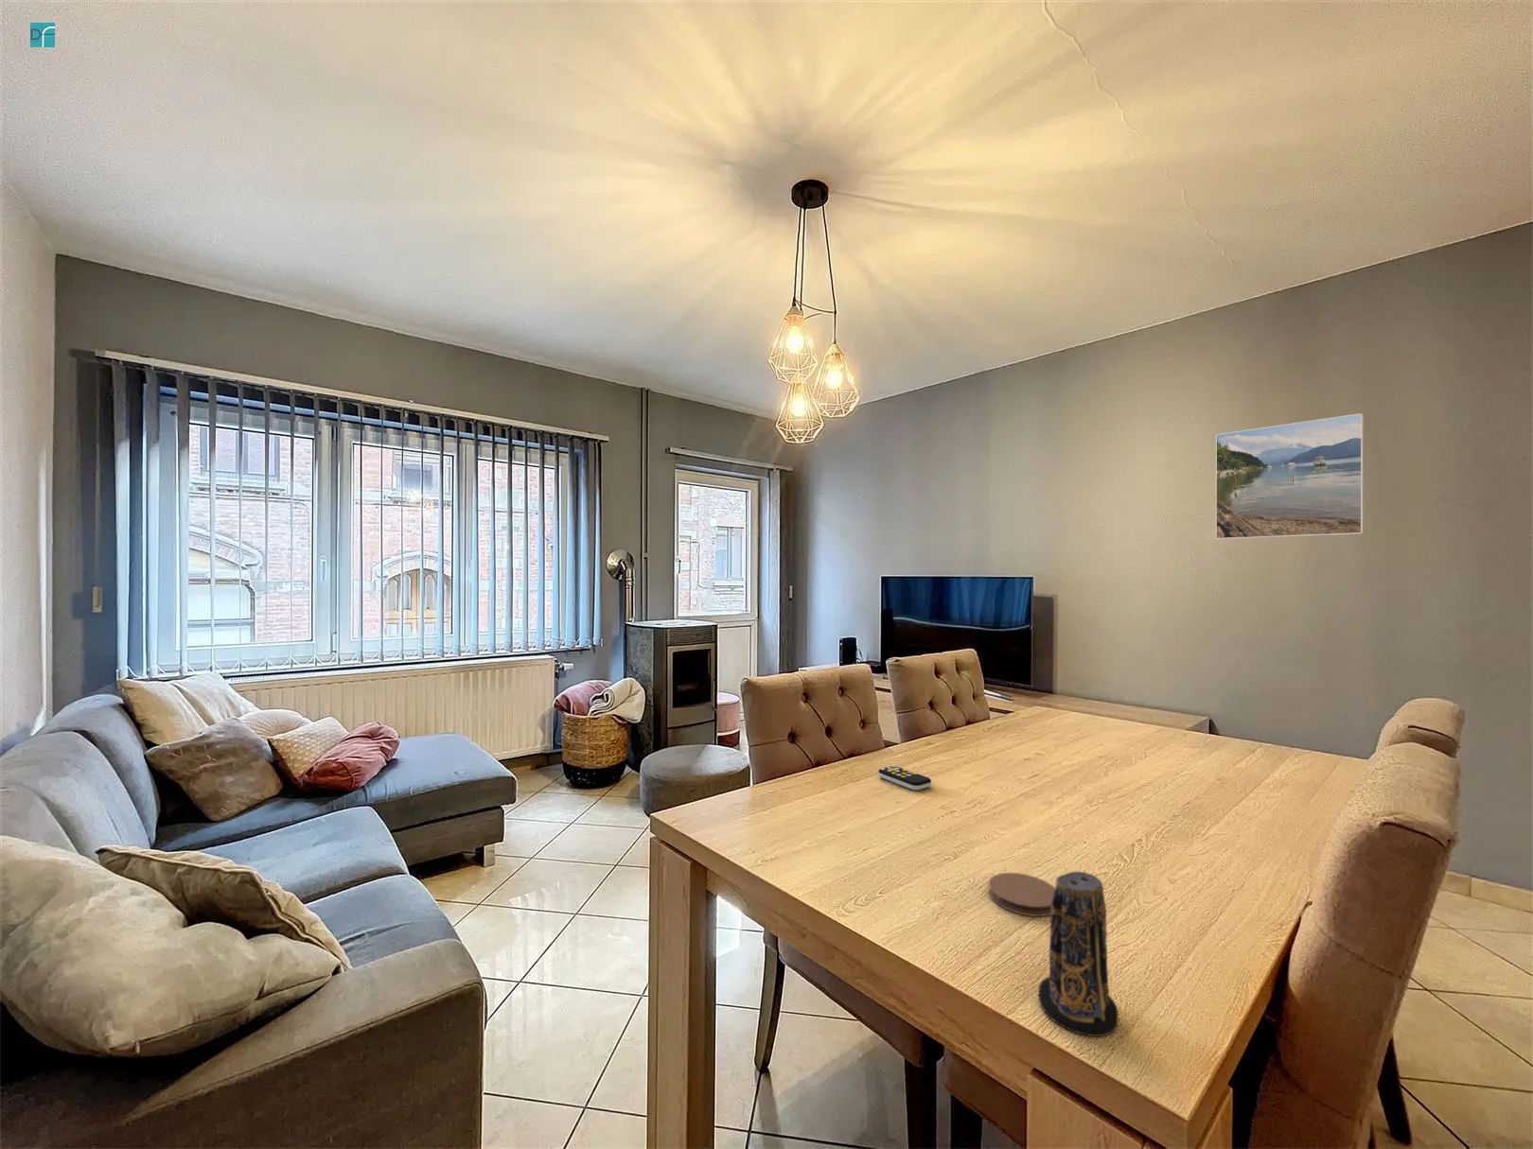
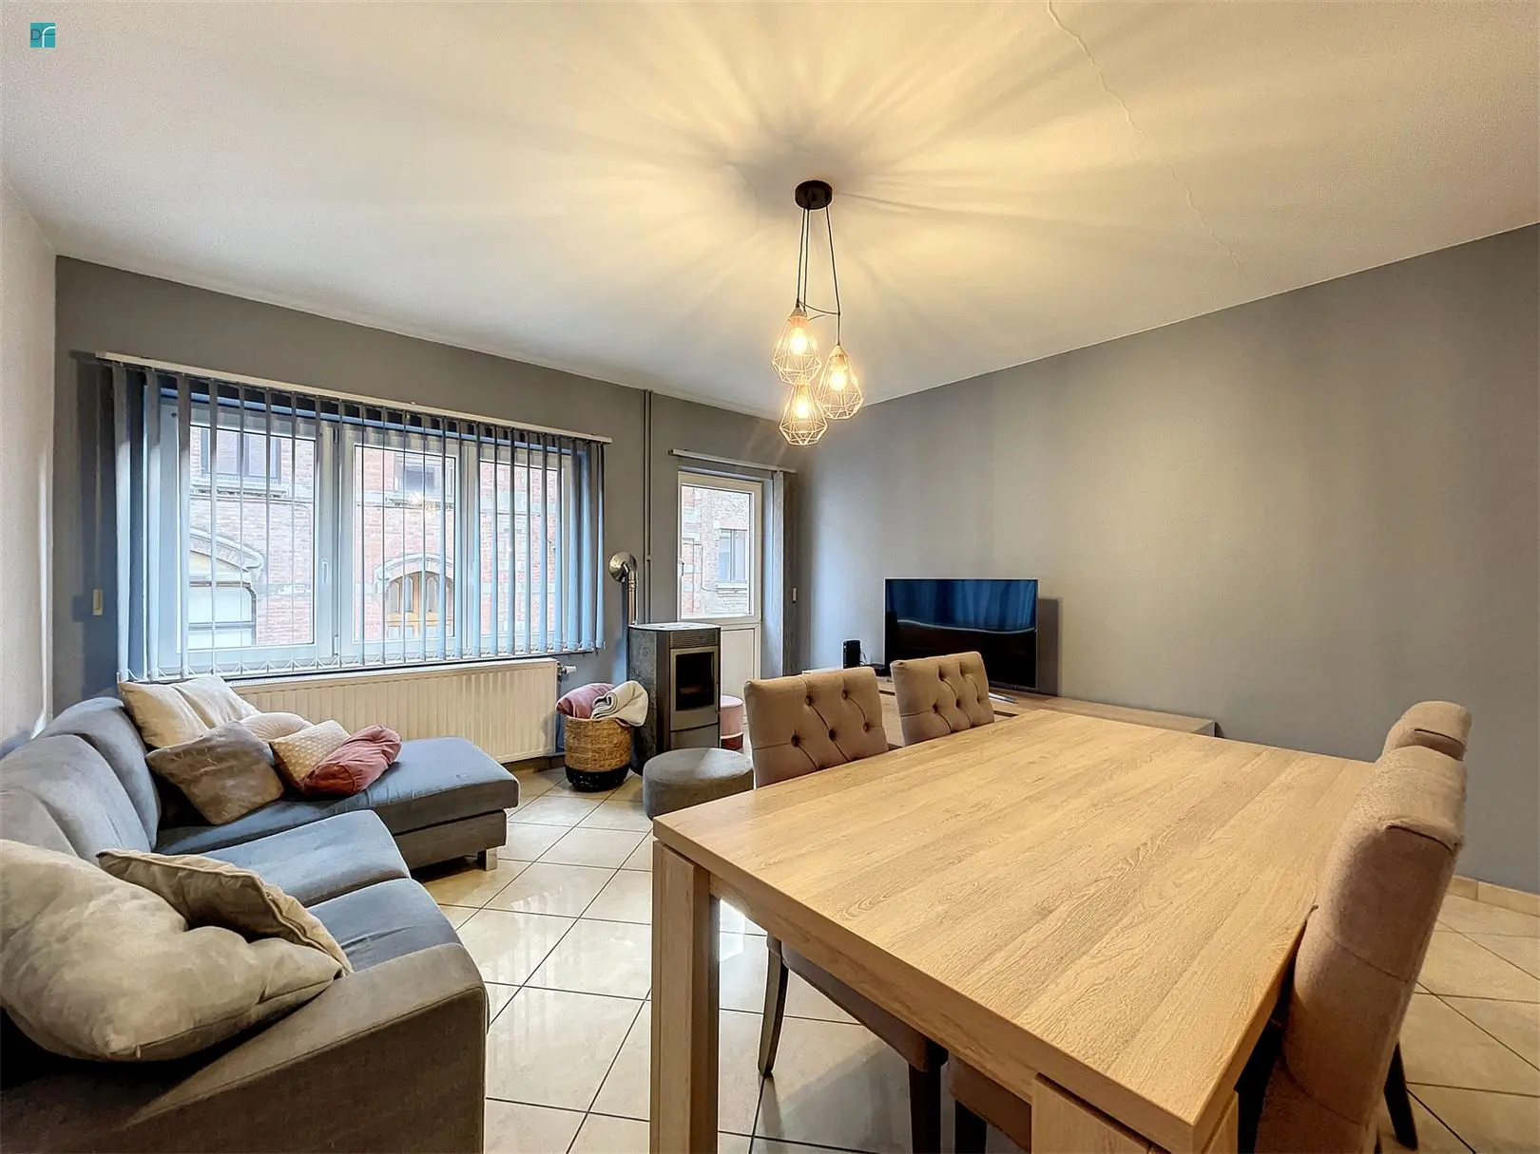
- remote control (904, 776)
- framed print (1284, 480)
- candle (1077, 943)
- coaster (1022, 893)
